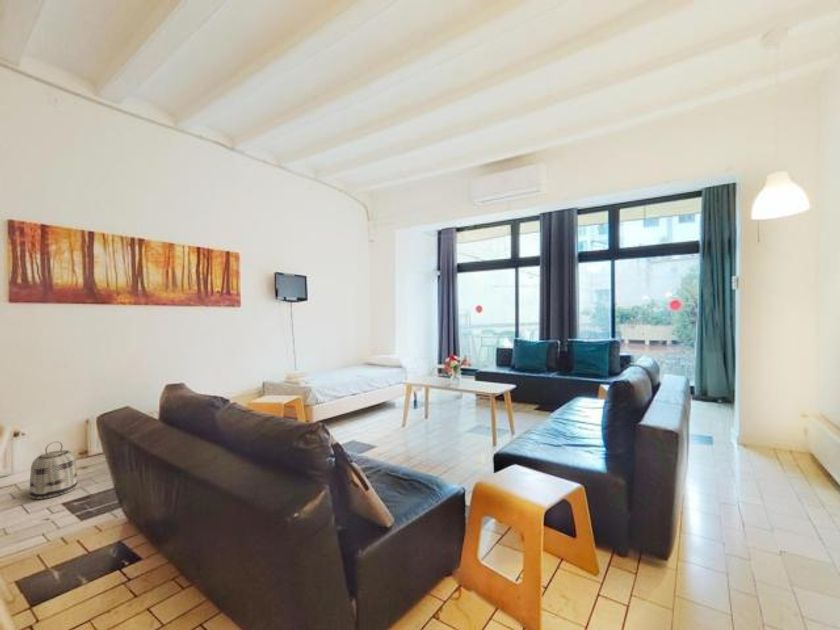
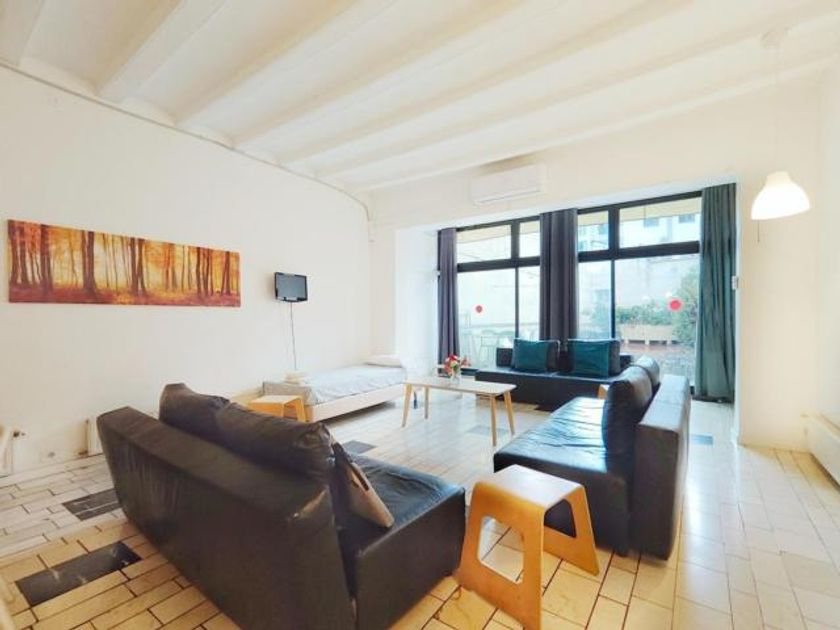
- basket (54, 466)
